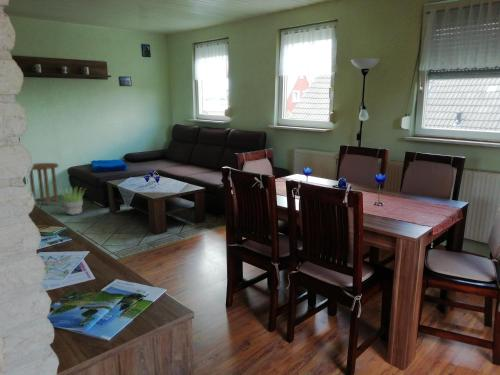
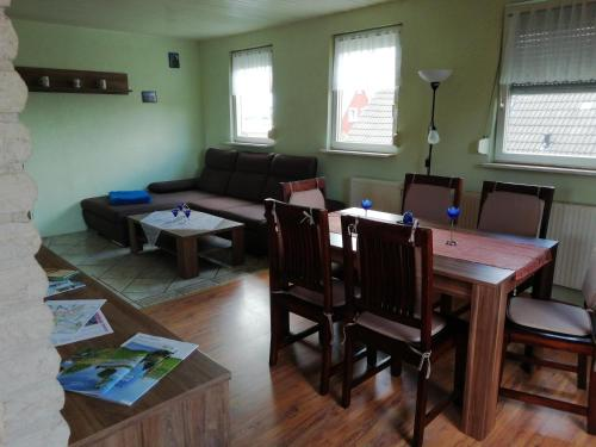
- potted plant (73, 201)
- side table (44, 183)
